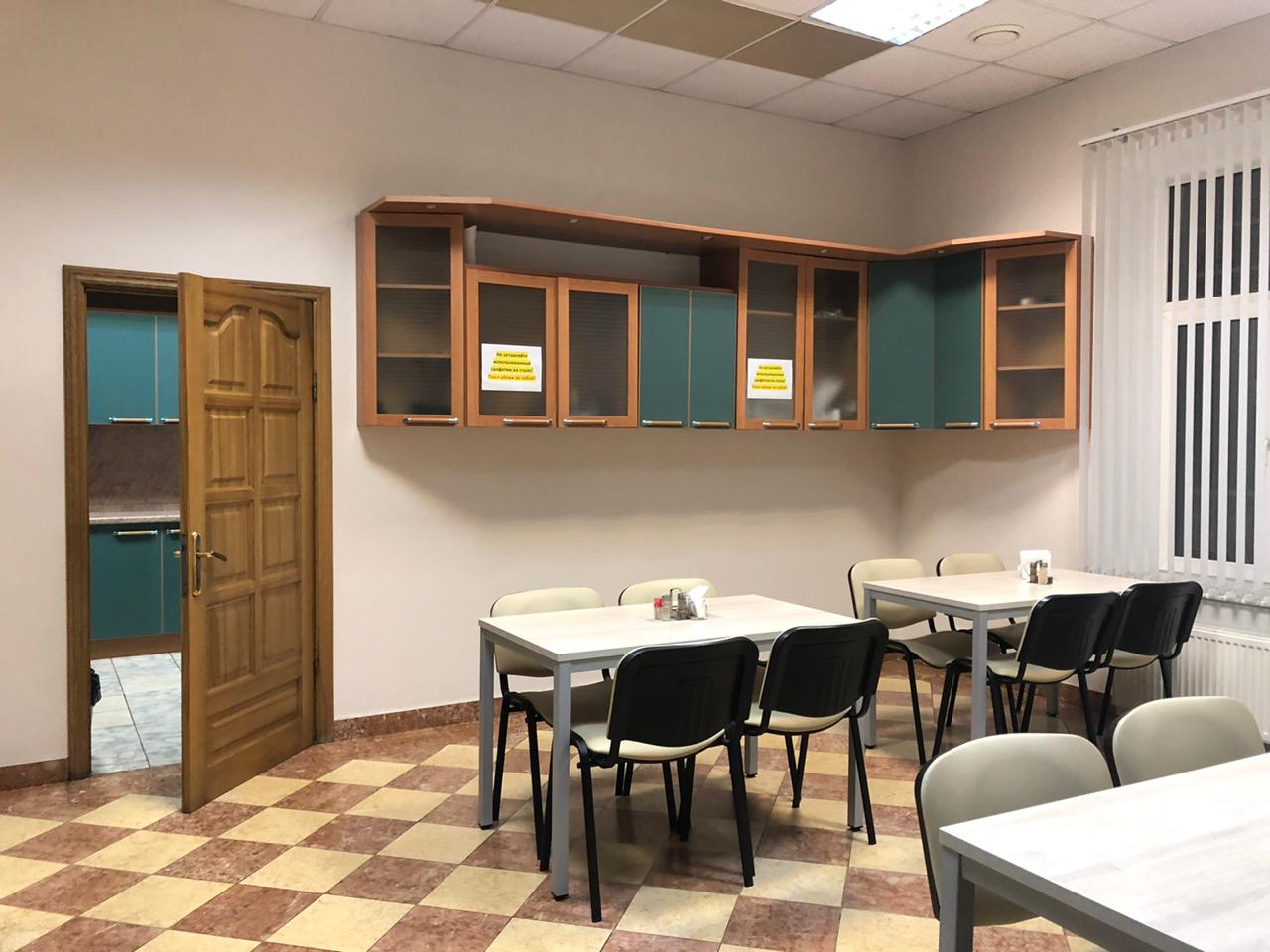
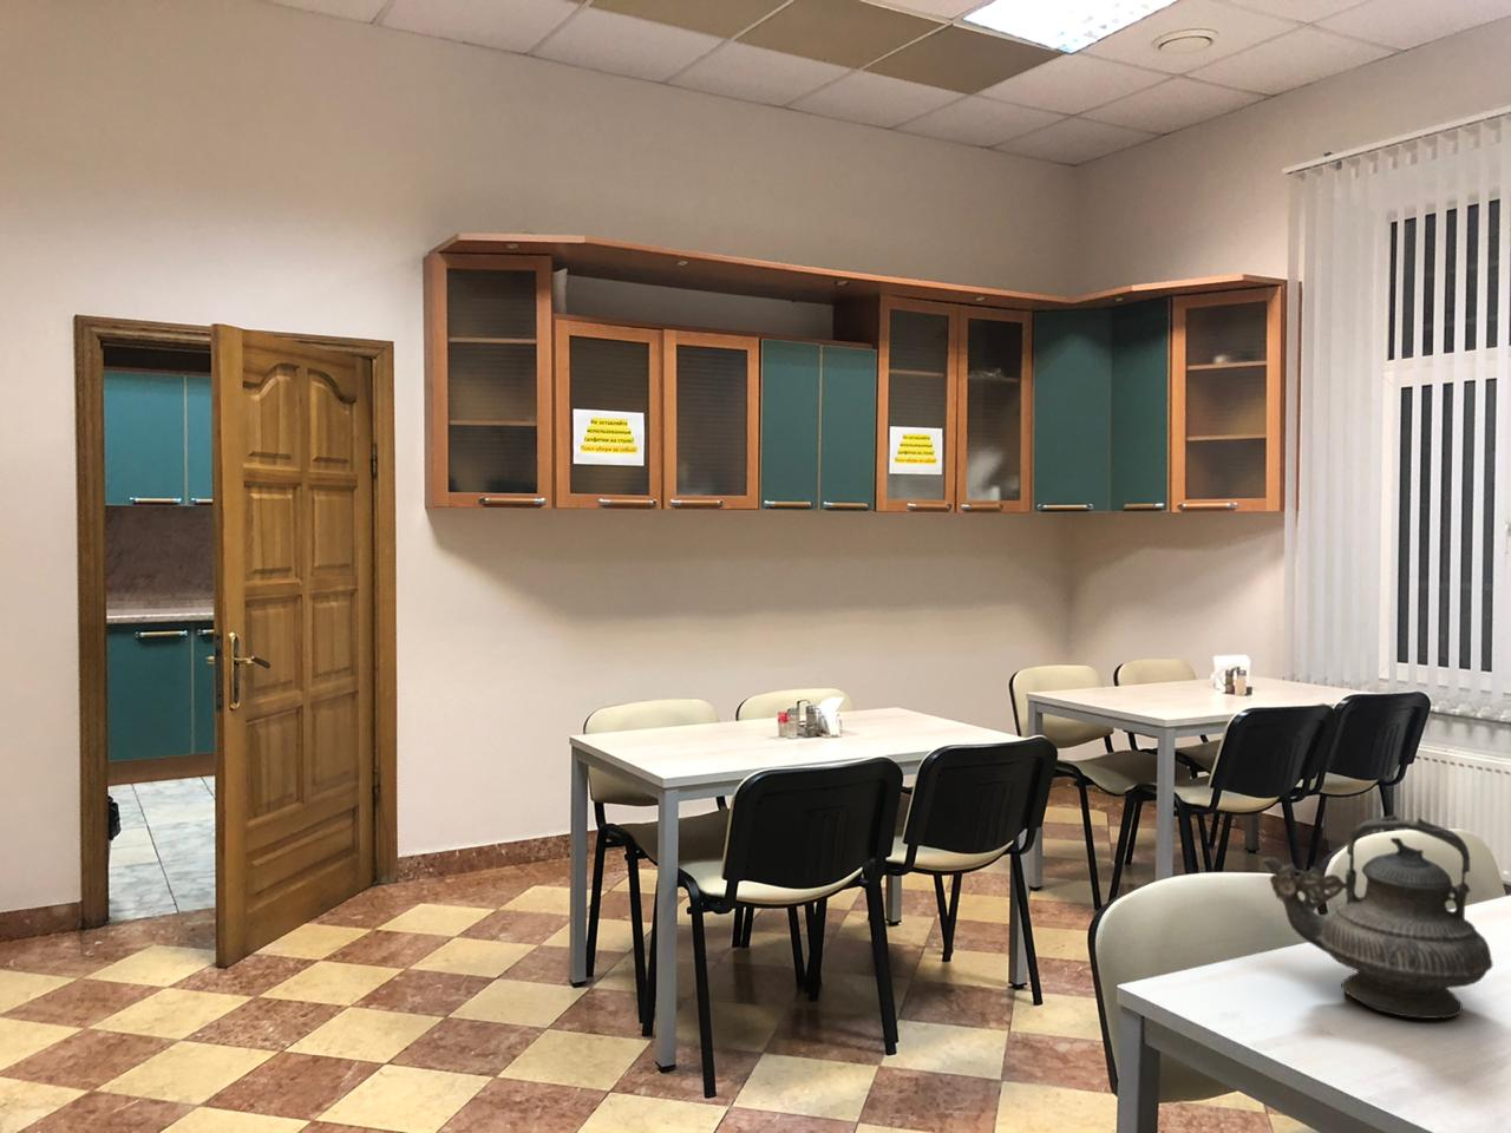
+ teapot (1373, 903)
